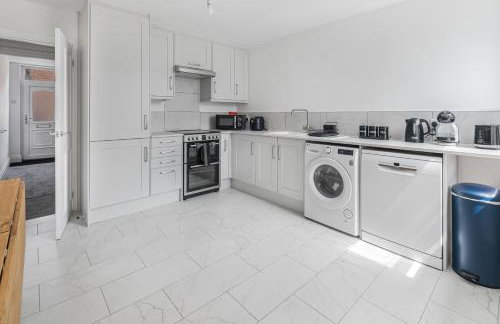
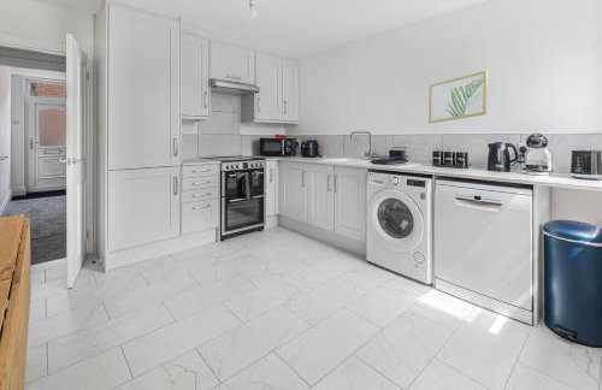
+ wall art (455, 99)
